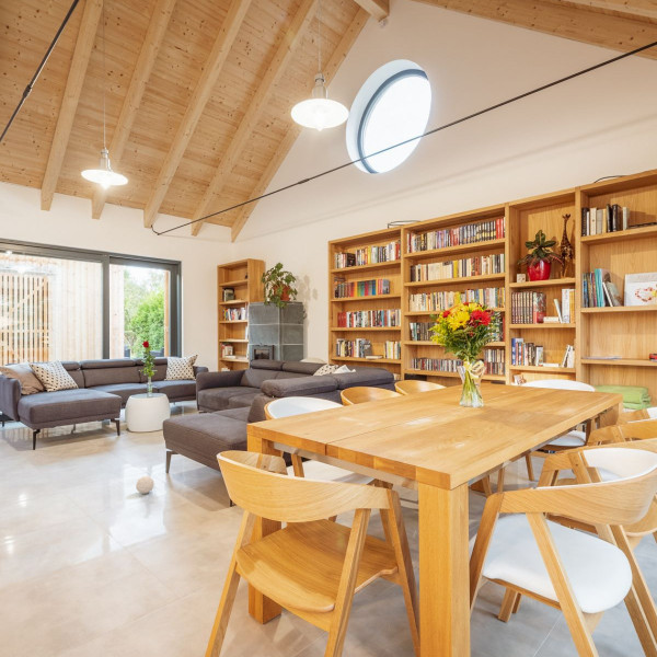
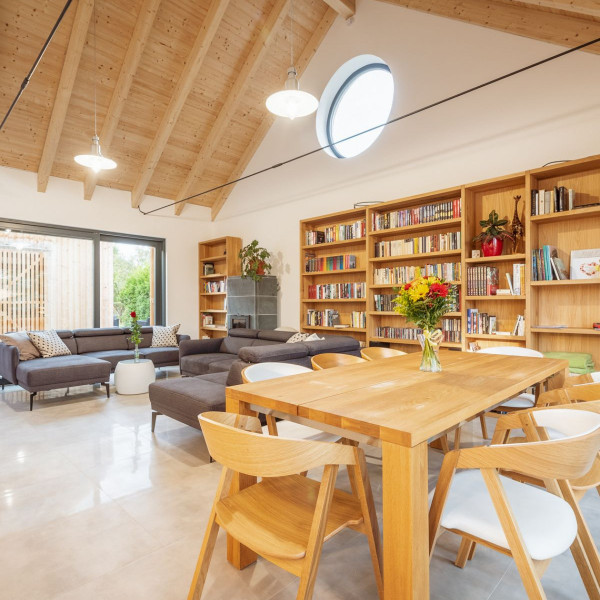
- ball (145, 484)
